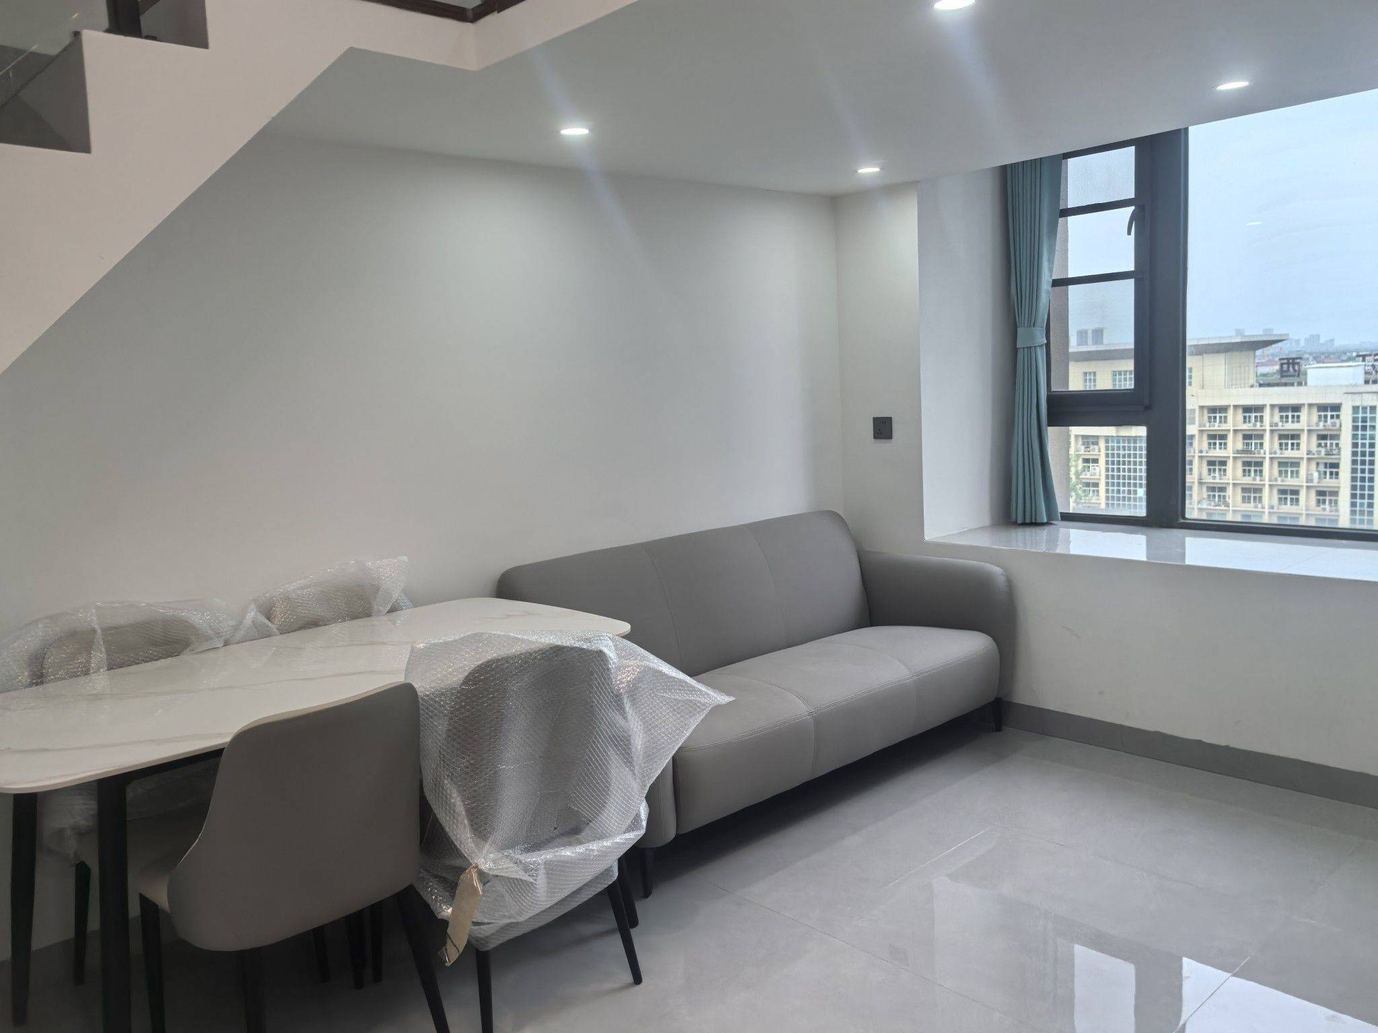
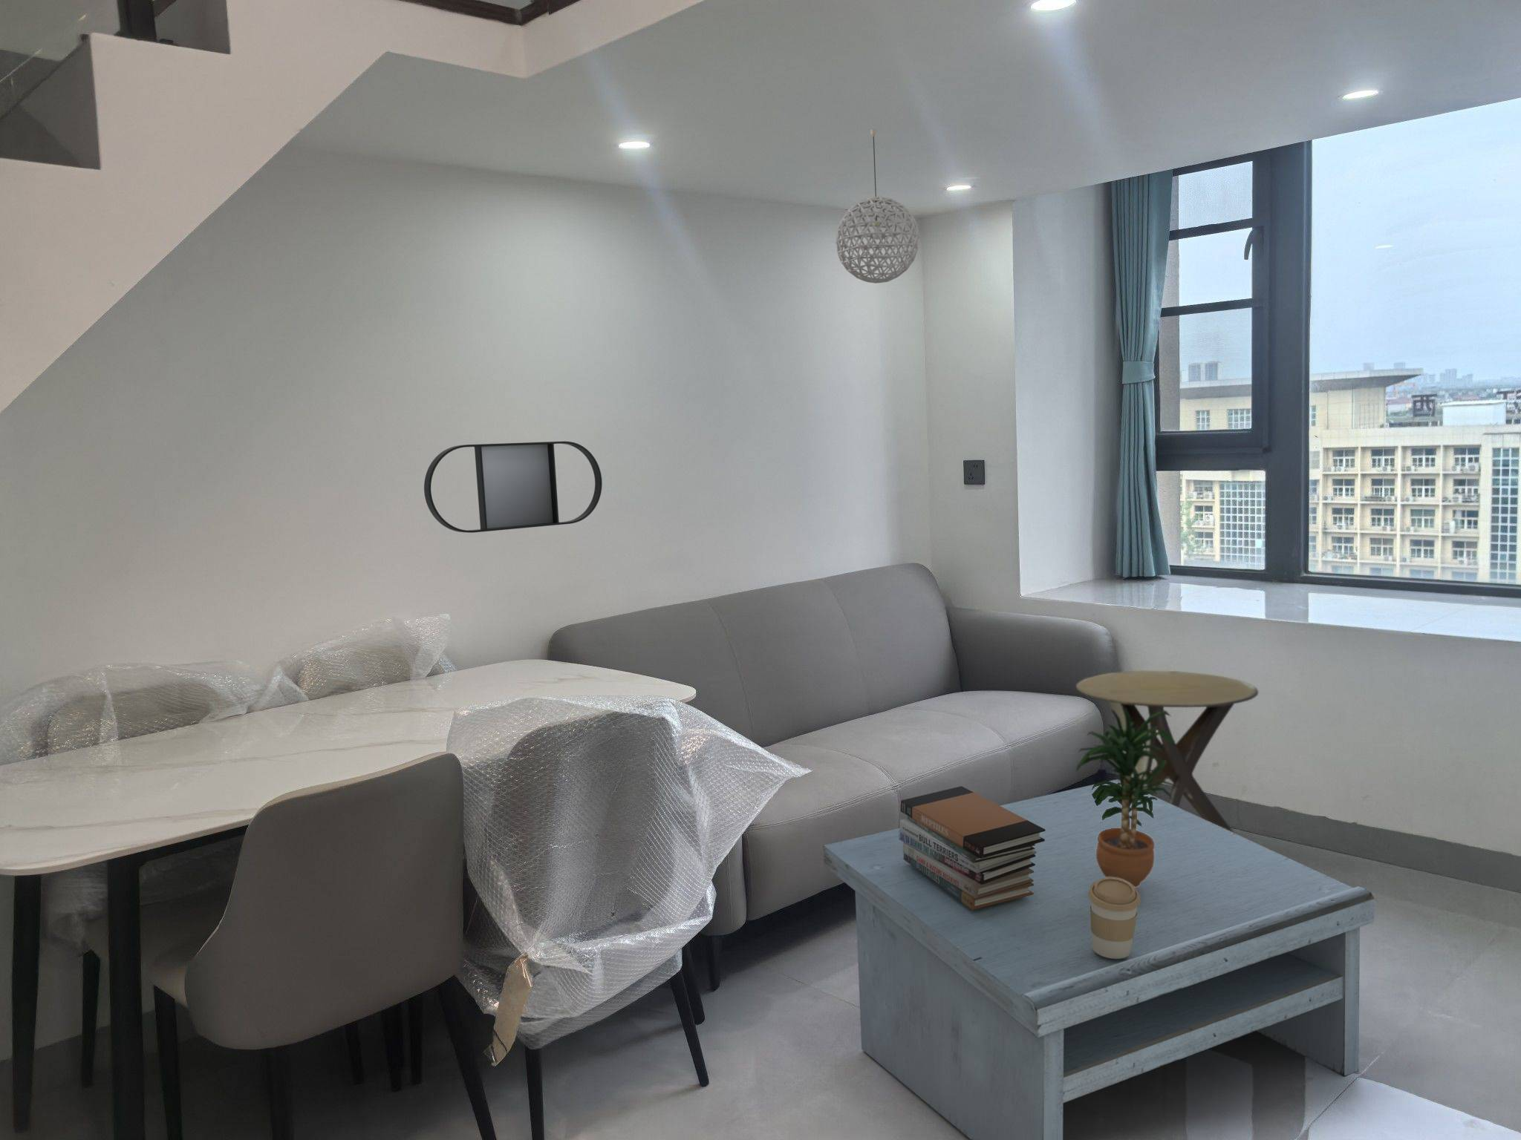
+ potted plant (1111, 782)
+ coffee cup (1110, 896)
+ coffee table (1086, 953)
+ pendant light (875, 206)
+ side table (1166, 768)
+ book stack (965, 844)
+ home mirror (517, 485)
